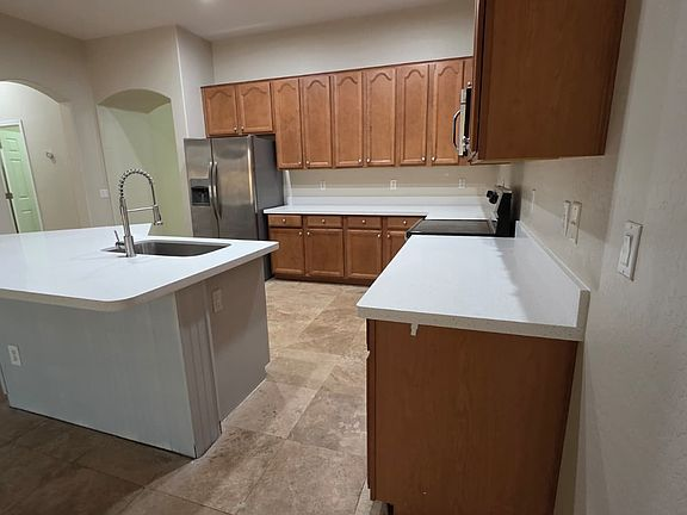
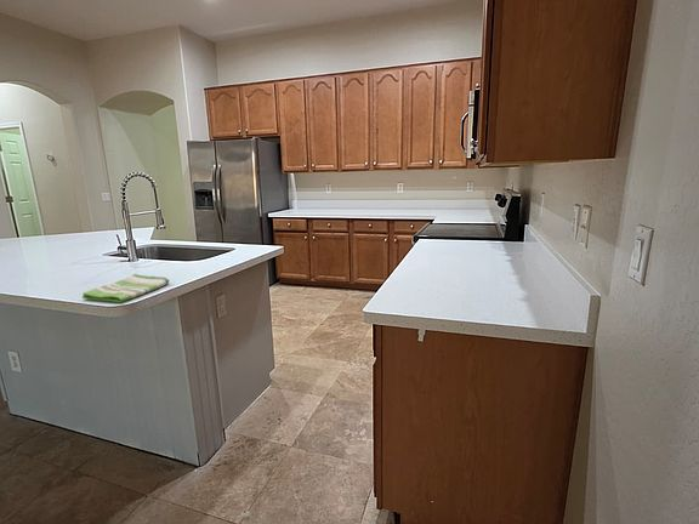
+ dish towel (127, 286)
